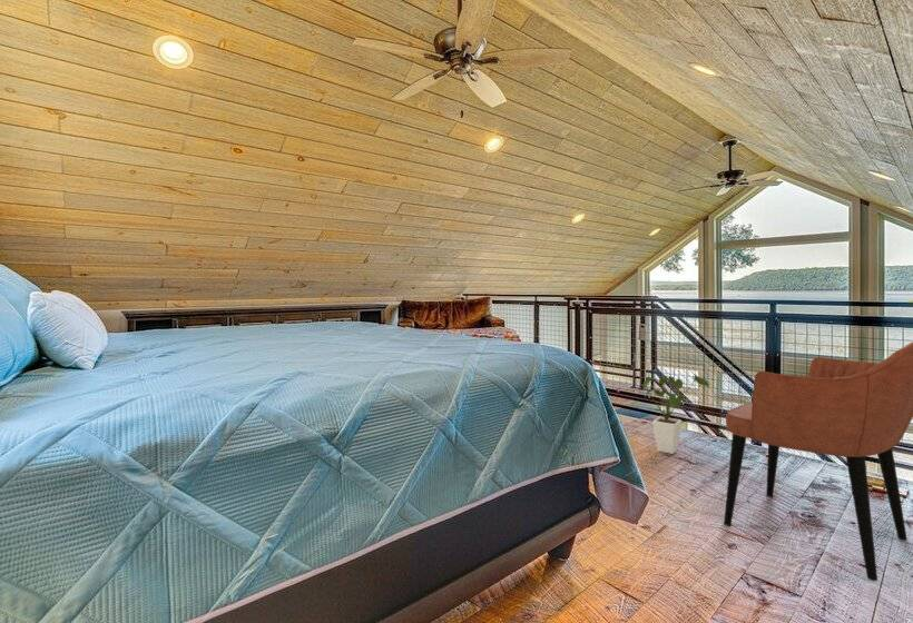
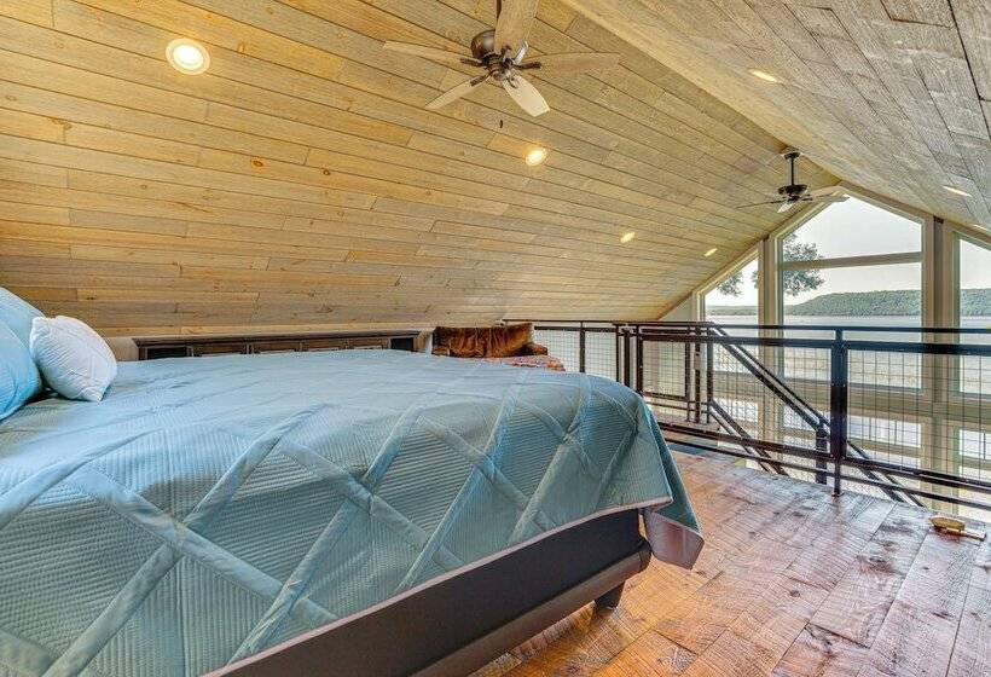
- house plant (671, 412)
- armchair (826, 435)
